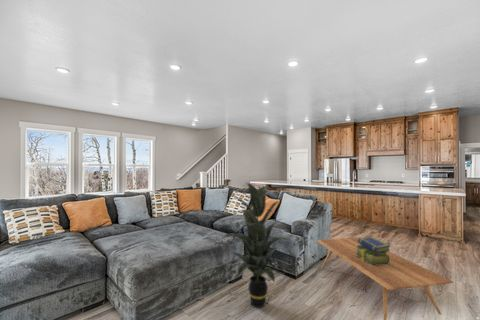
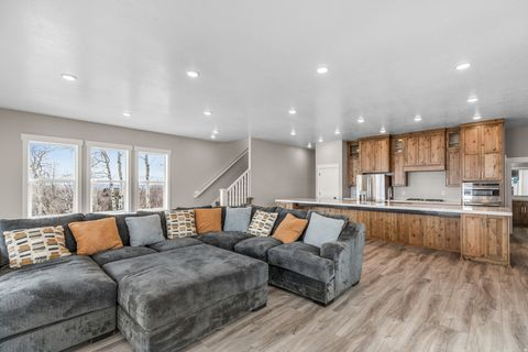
- coffee table (370, 271)
- indoor plant (252, 242)
- stack of books (373, 250)
